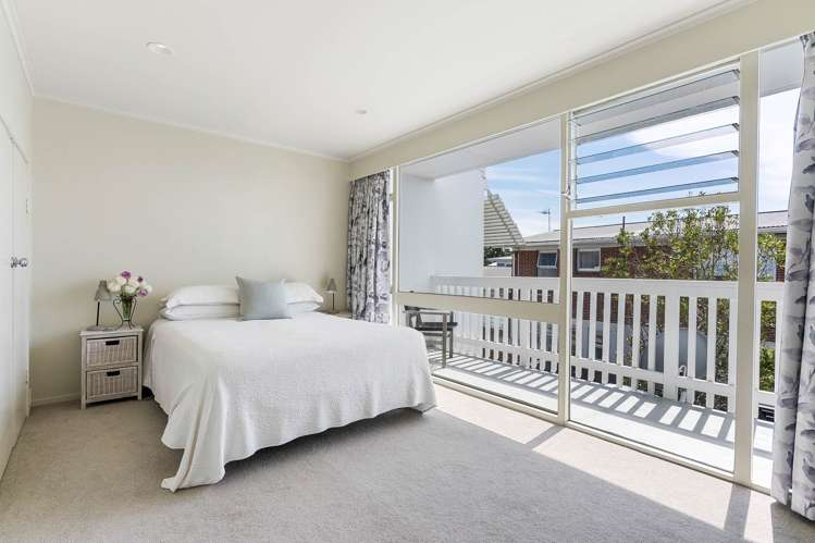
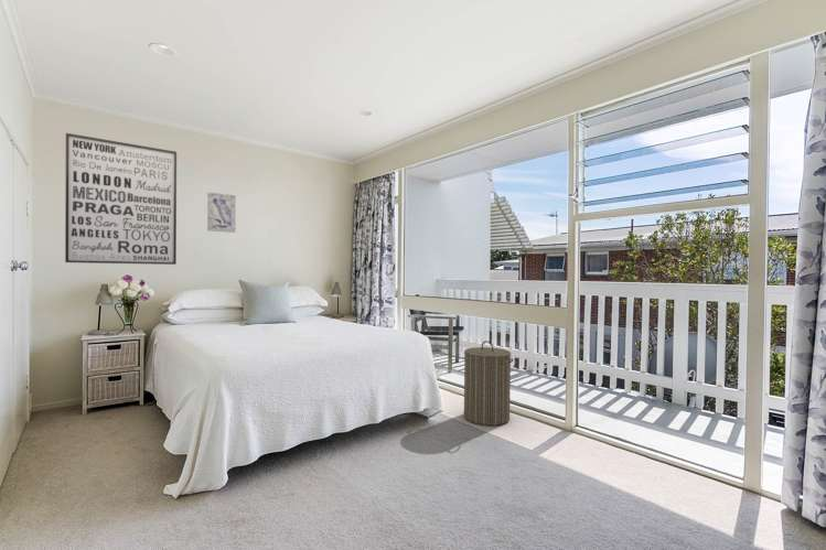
+ laundry hamper (486, 379)
+ wall art (222, 213)
+ wall art (124, 203)
